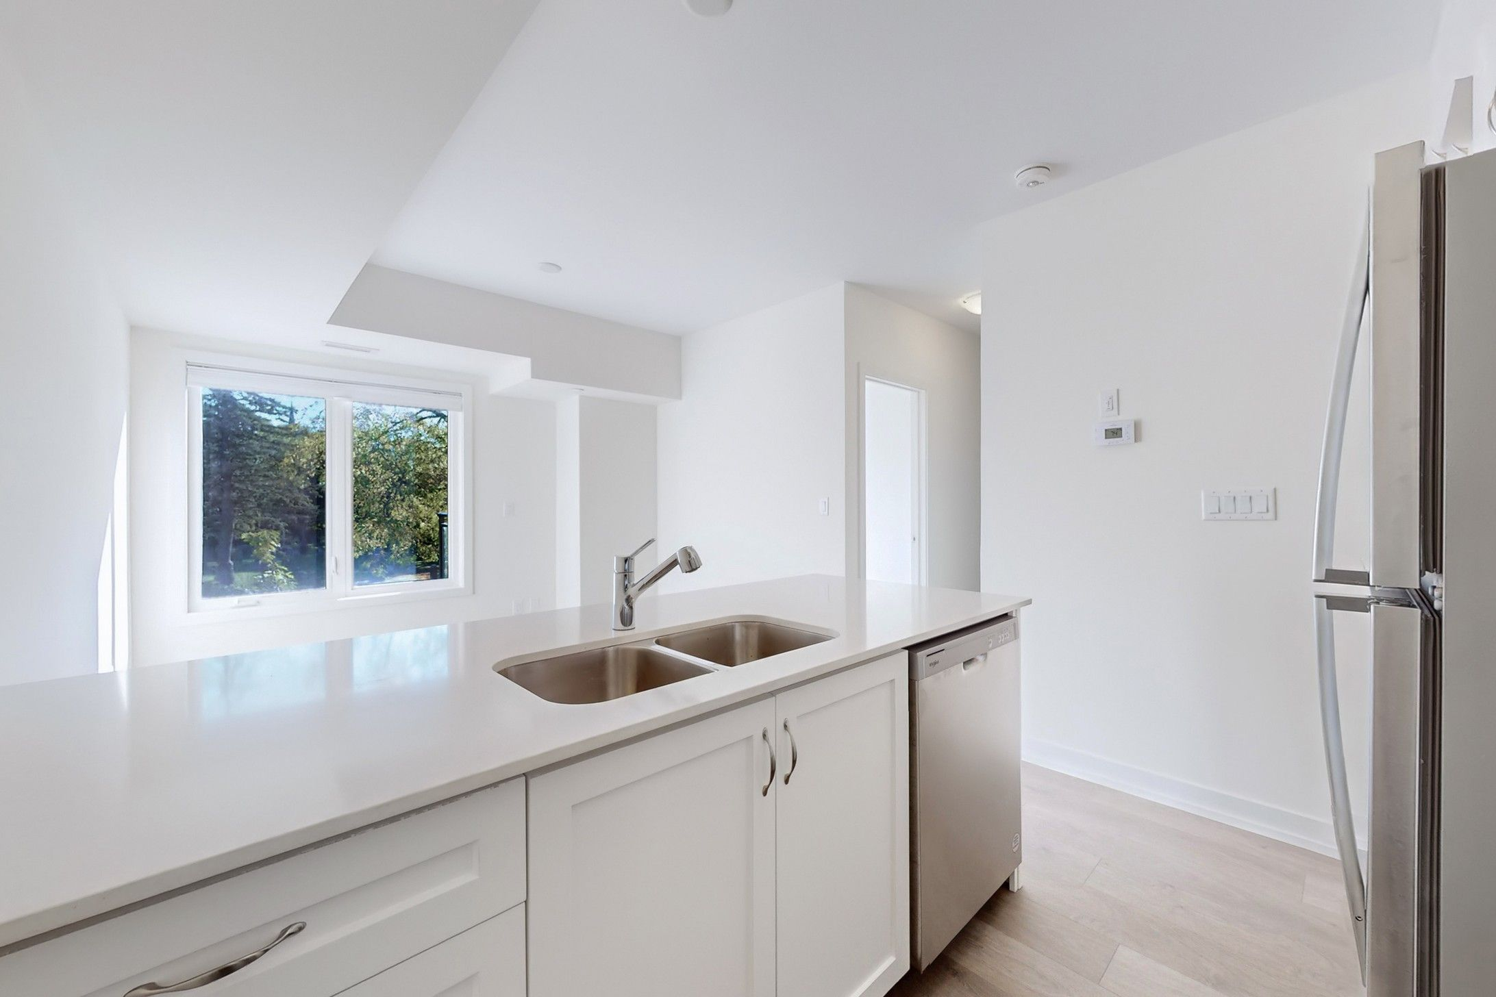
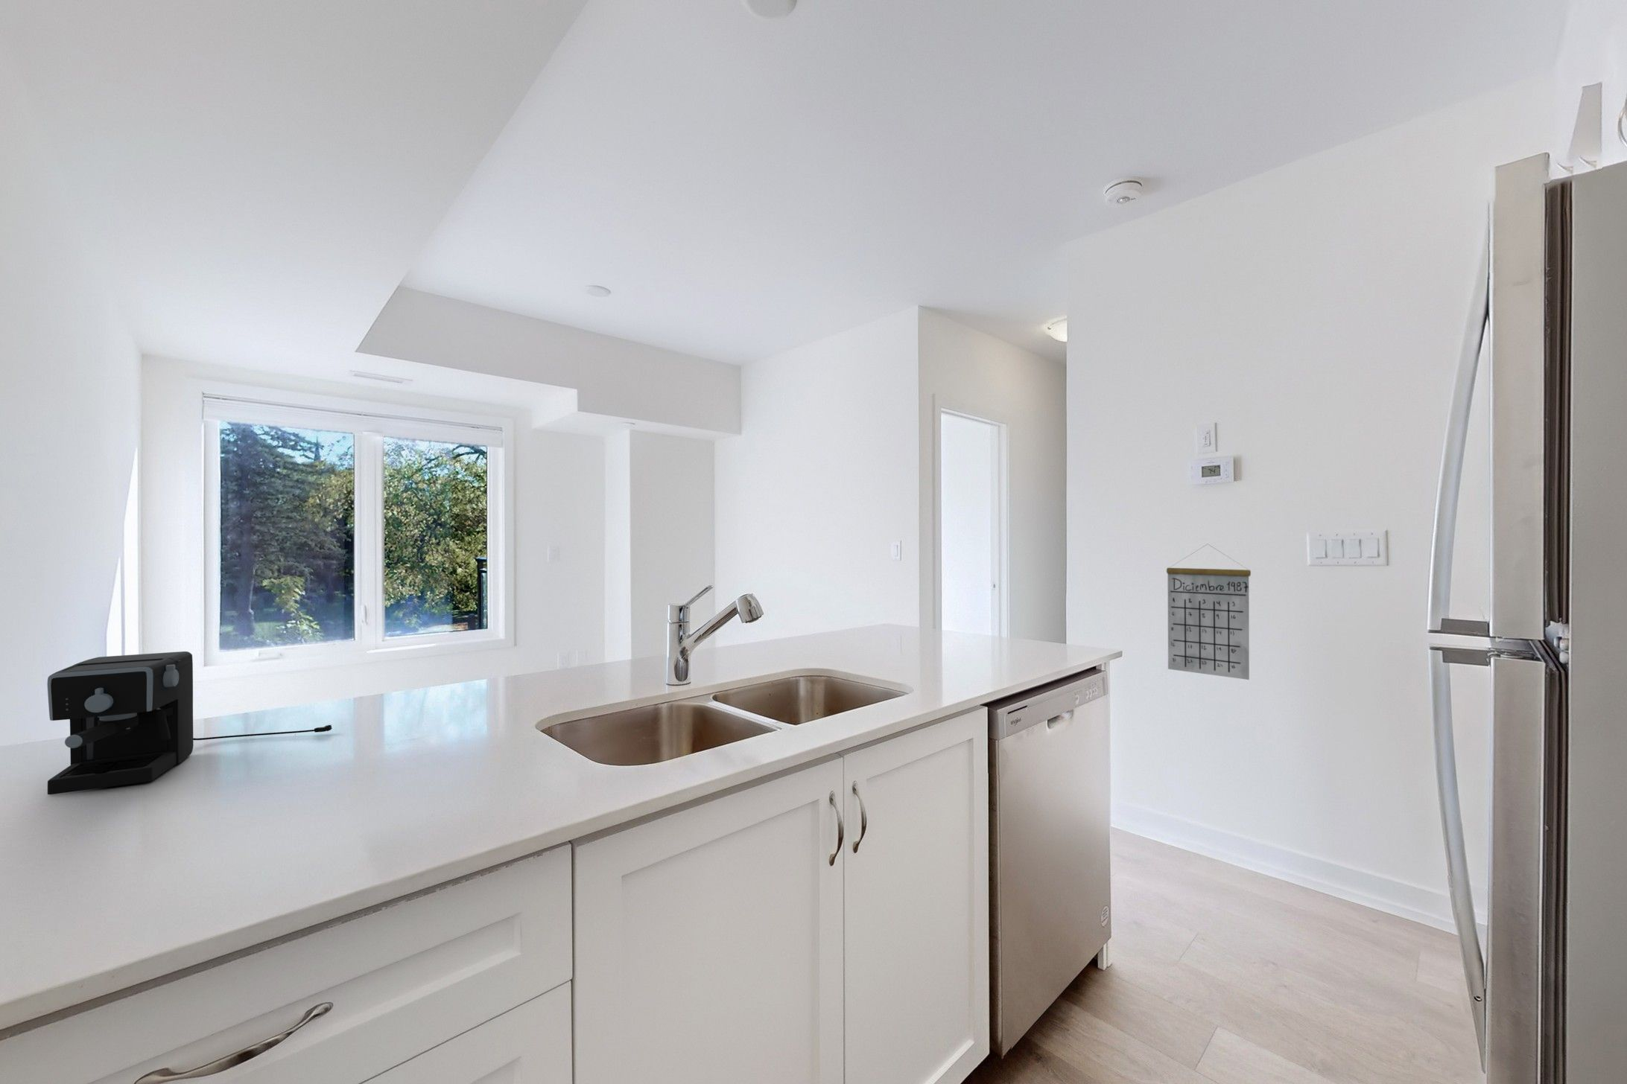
+ coffee maker (192, 708)
+ calendar (1207, 609)
